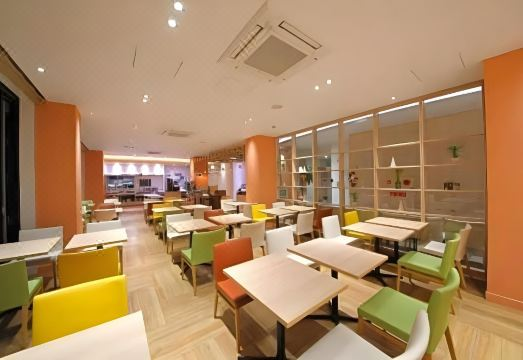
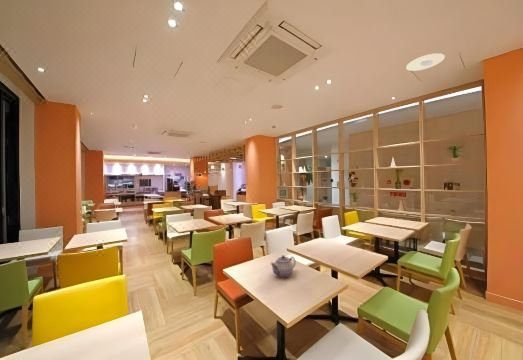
+ teapot (283, 264)
+ recessed light (424, 61)
